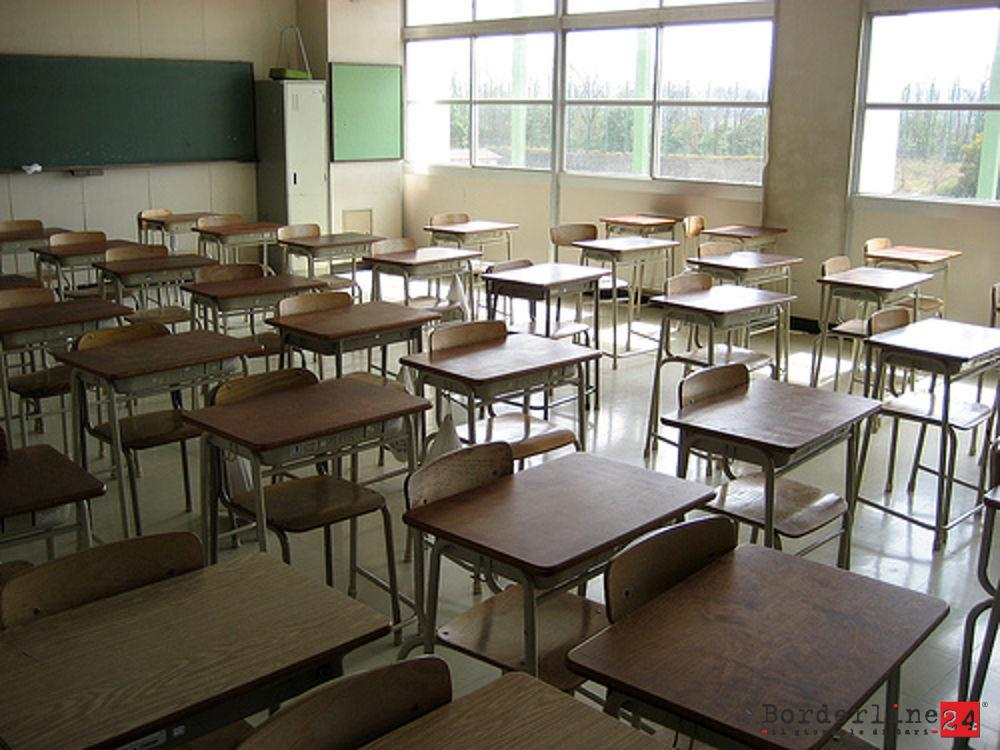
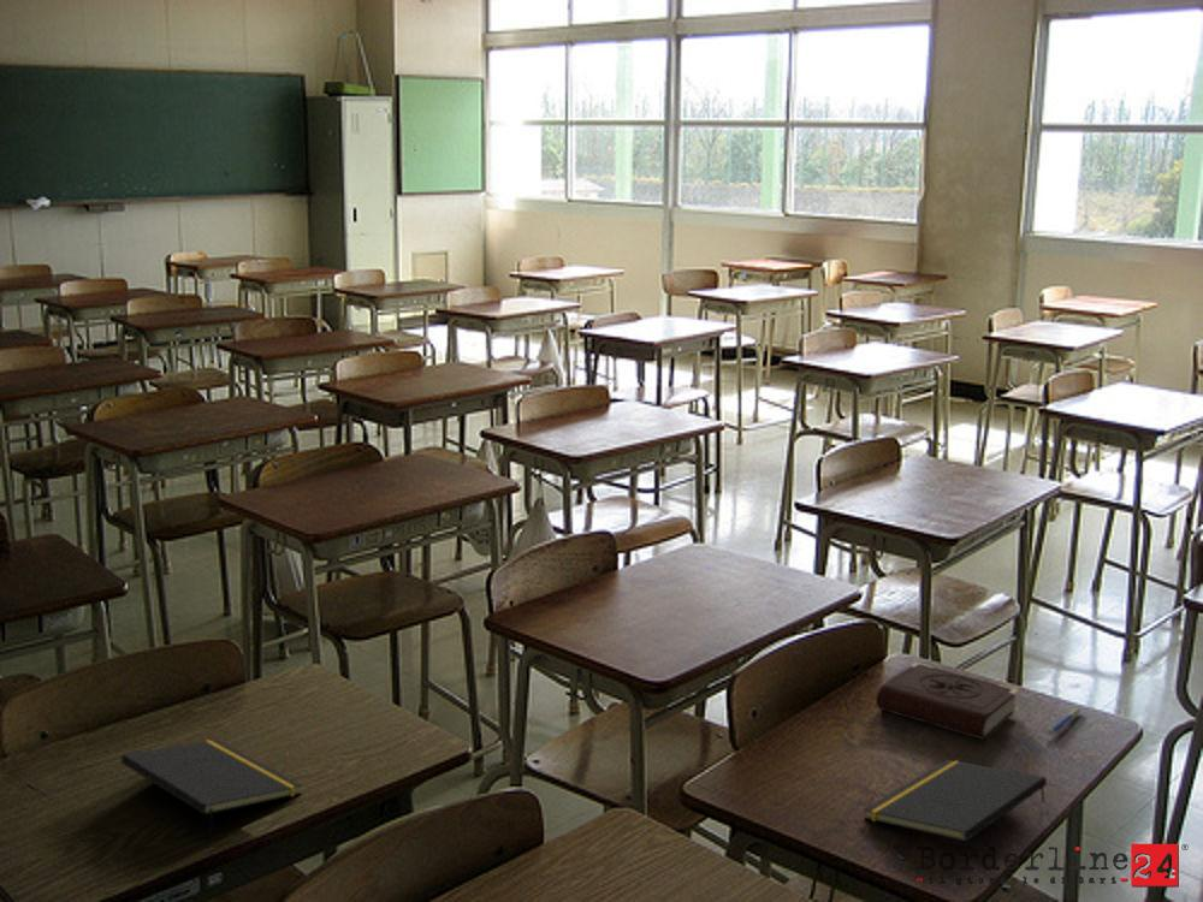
+ notepad (211, 773)
+ notepad (955, 797)
+ pen (1065, 719)
+ book (947, 699)
